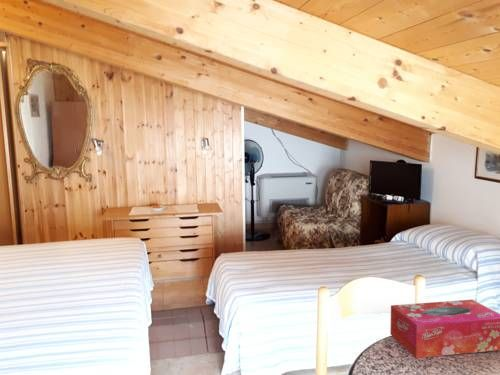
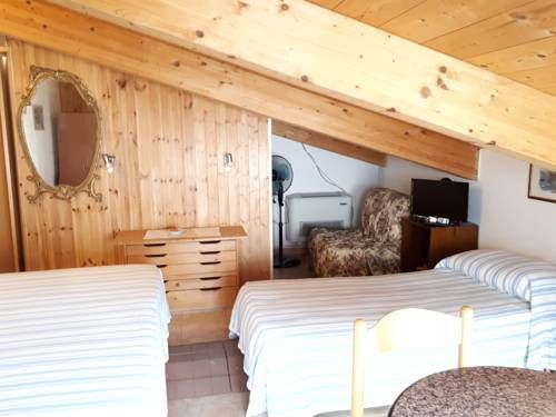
- tissue box (445, 326)
